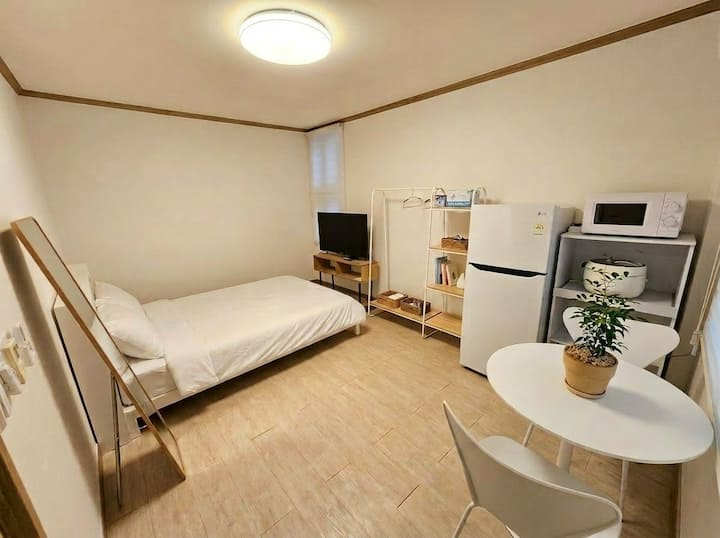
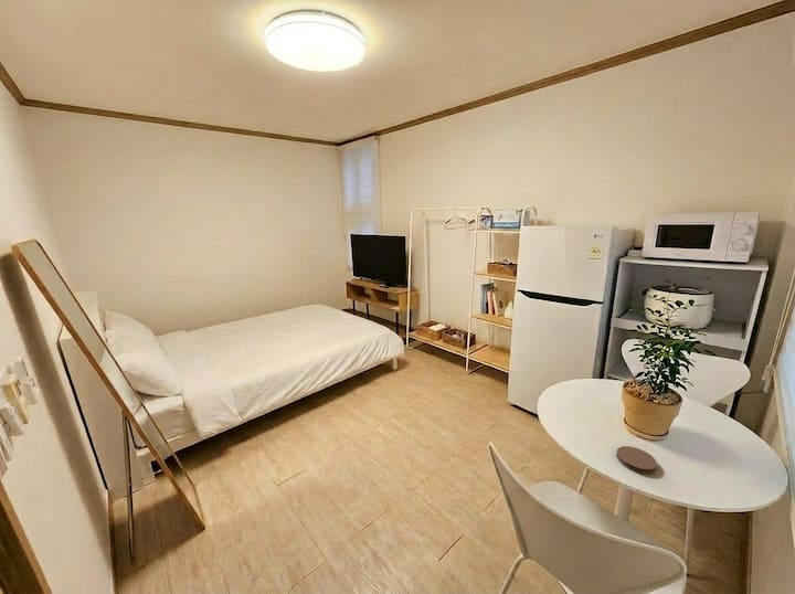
+ coaster (636, 458)
